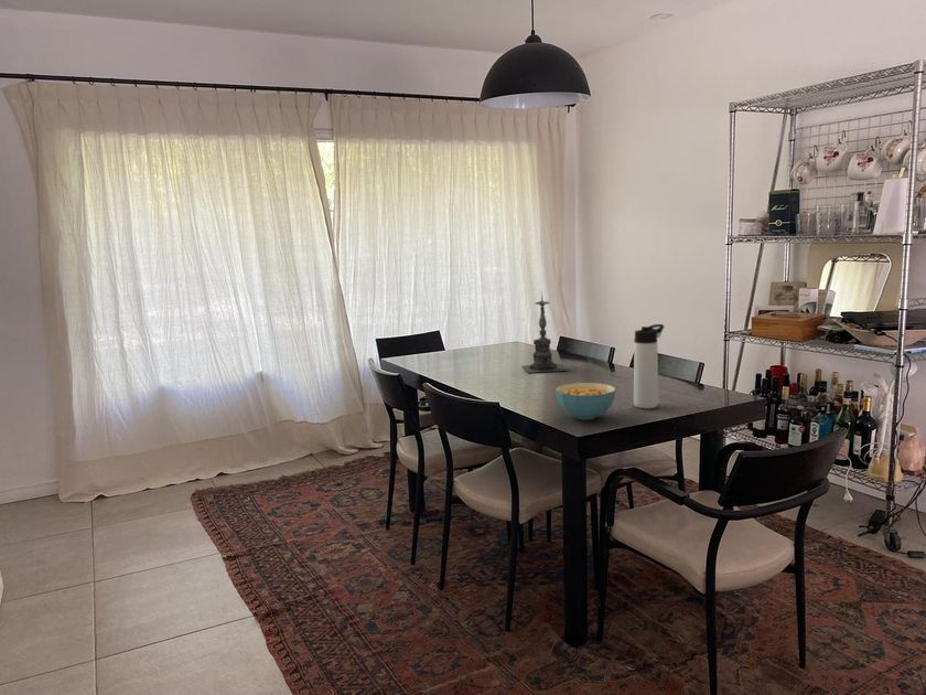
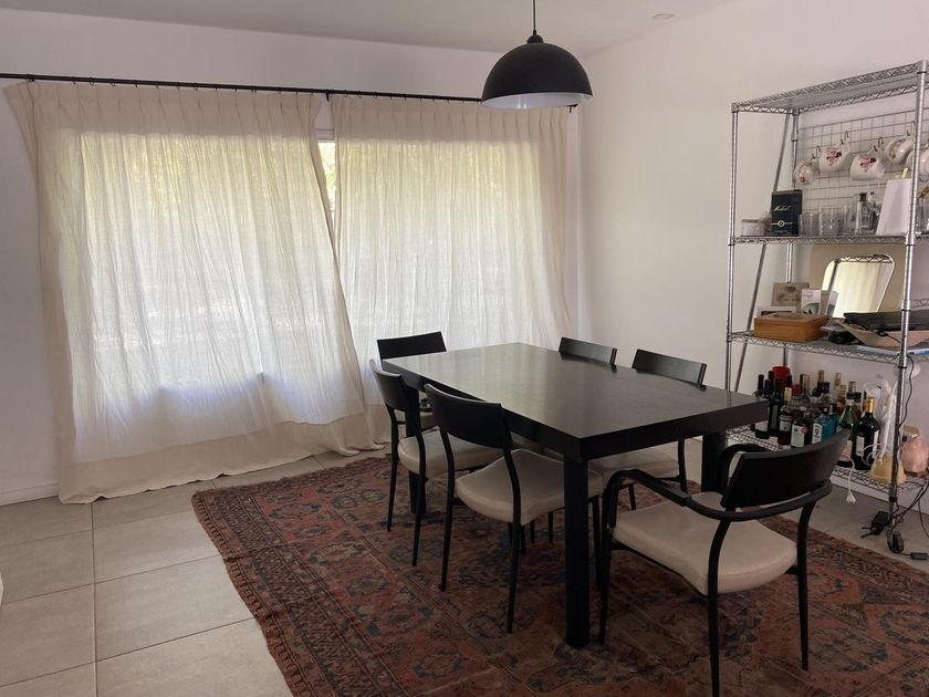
- candle holder (542, 330)
- thermos bottle (649, 365)
- cereal bowl (585, 403)
